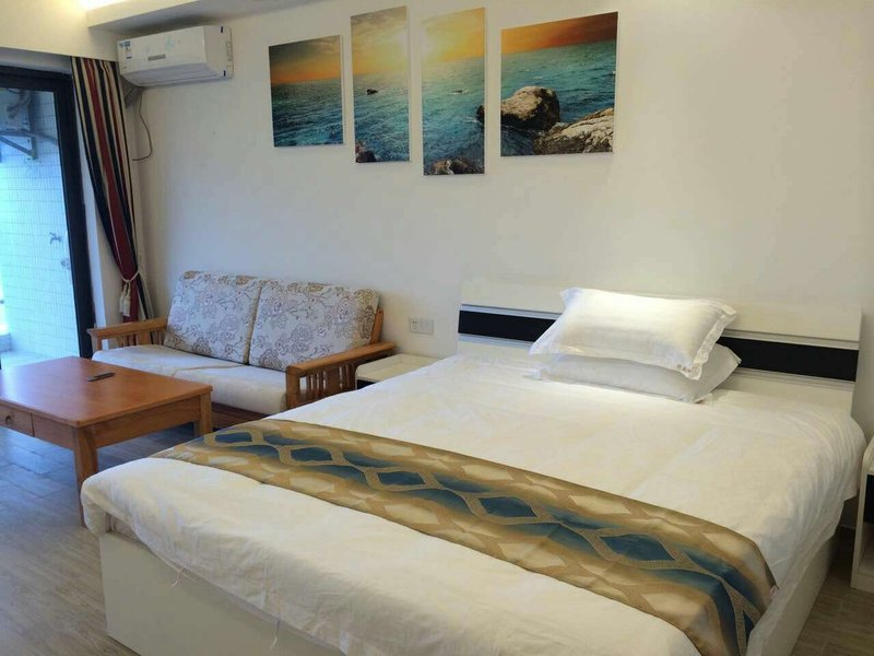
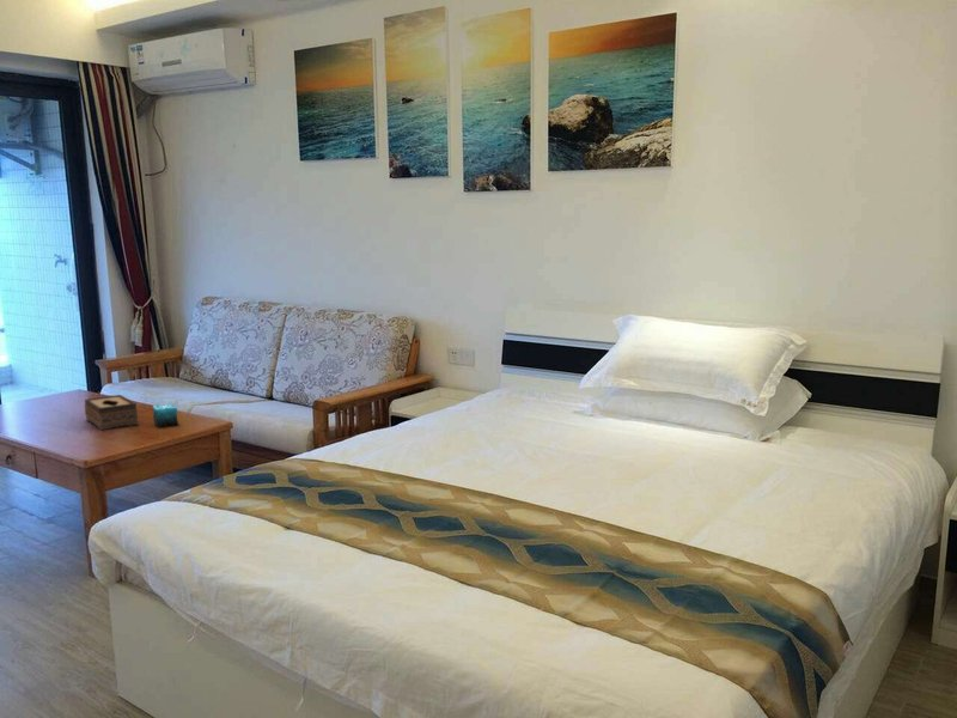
+ tissue box (110, 412)
+ candle (164, 412)
